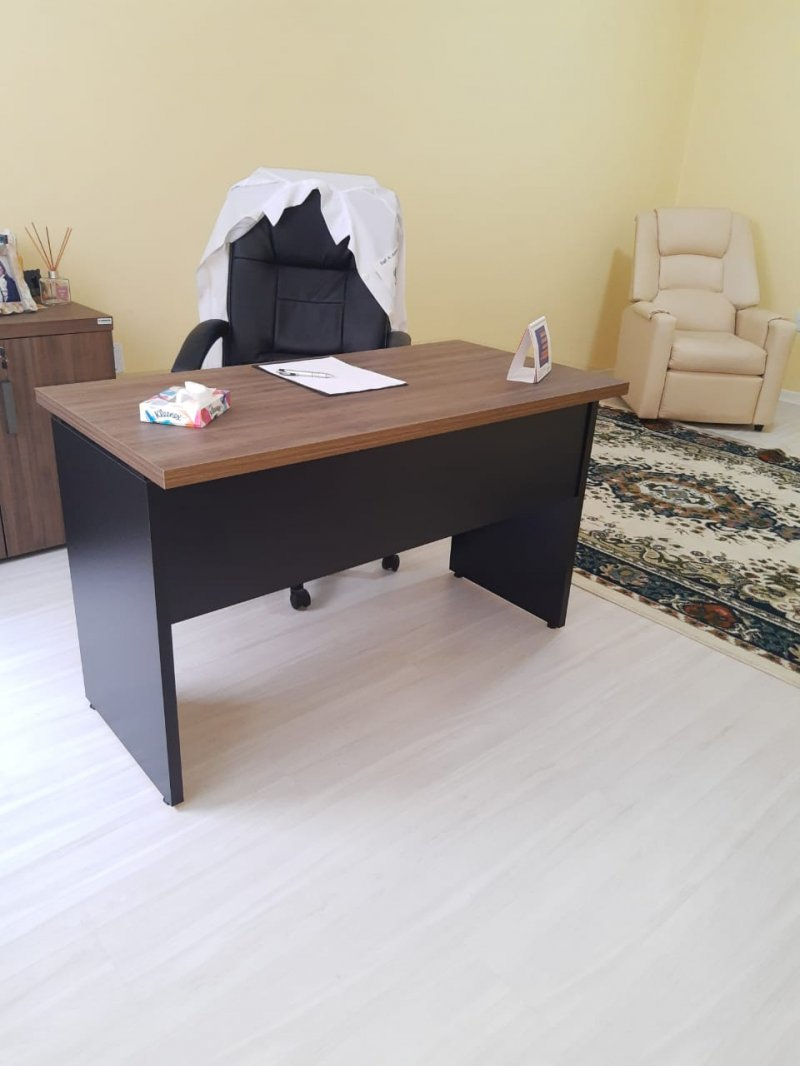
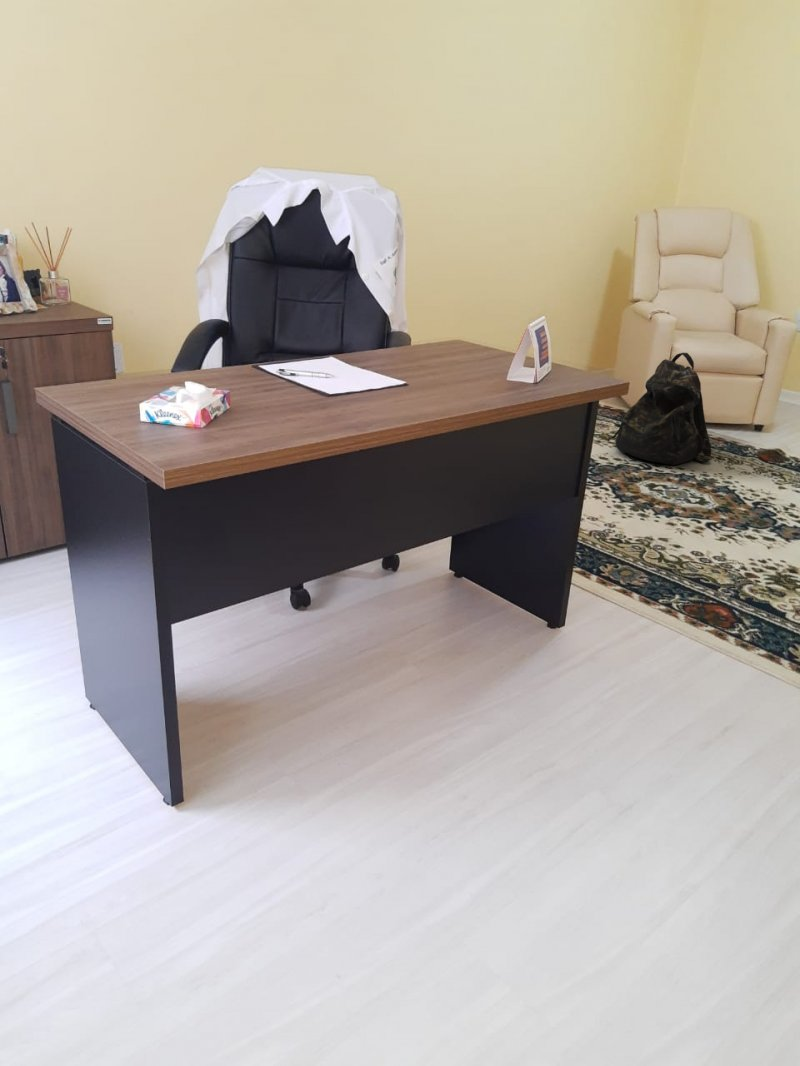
+ backpack (672, 402)
